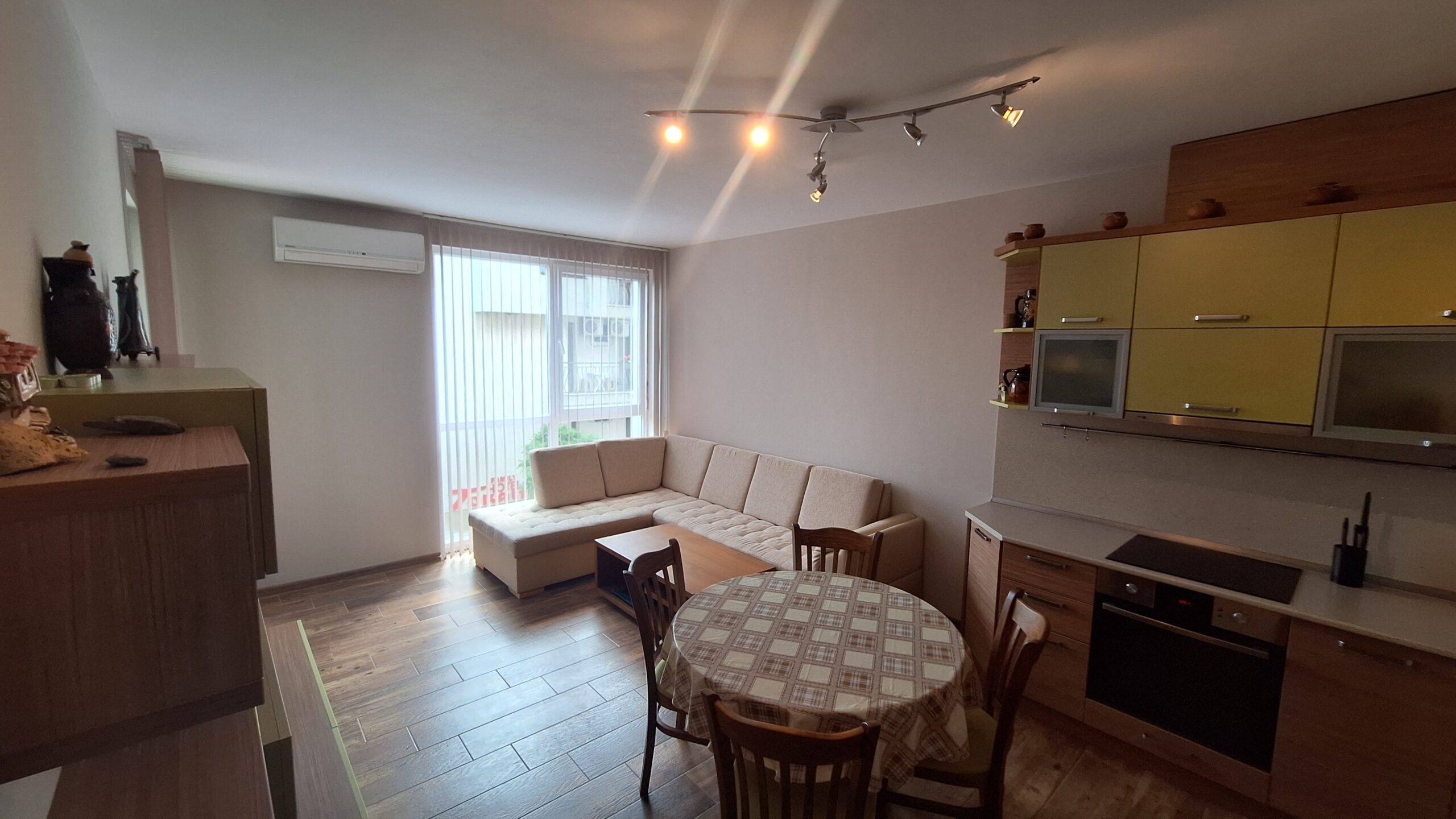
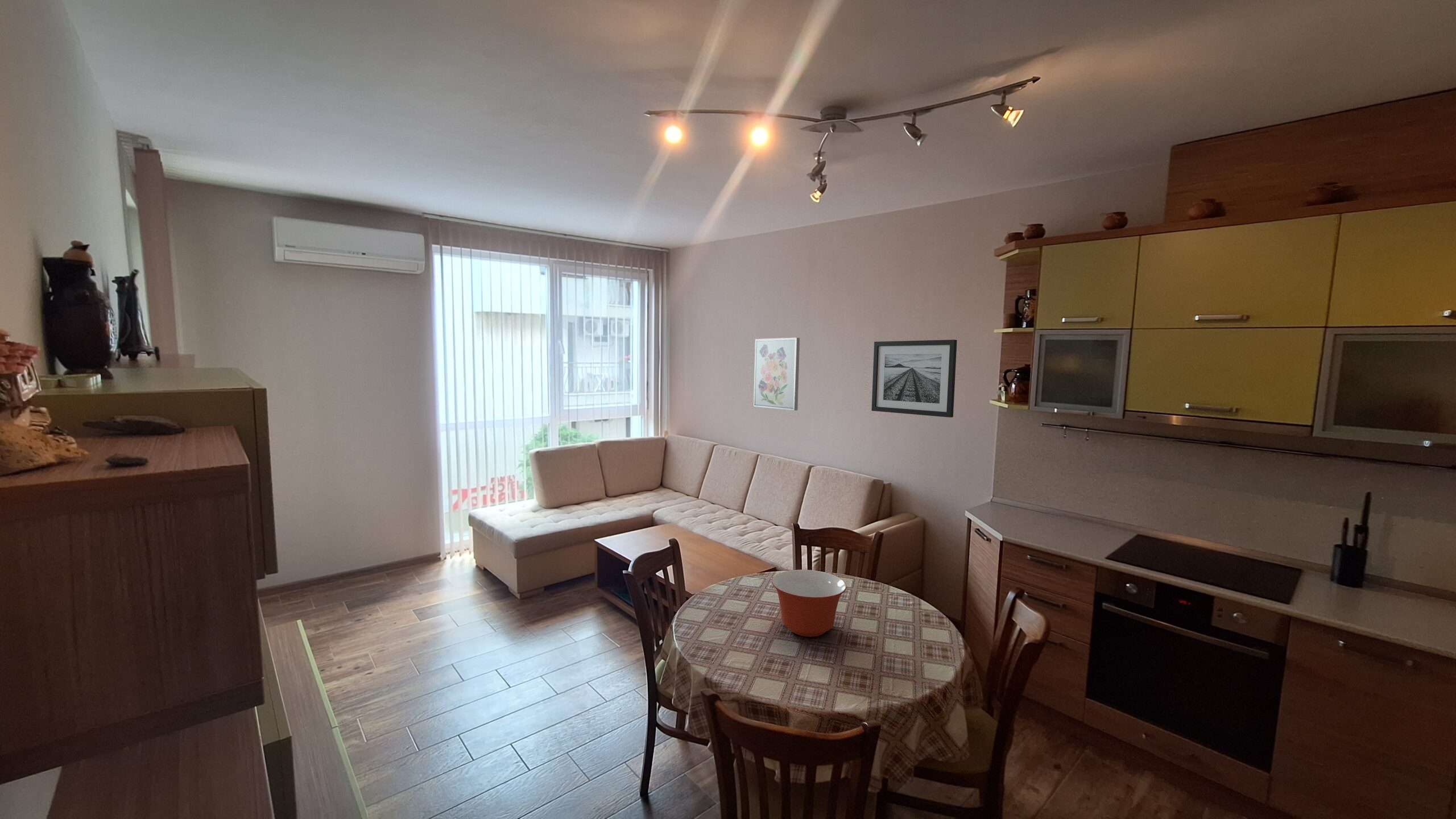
+ mixing bowl (808, 605)
+ wall art (911, 377)
+ wall art (775, 373)
